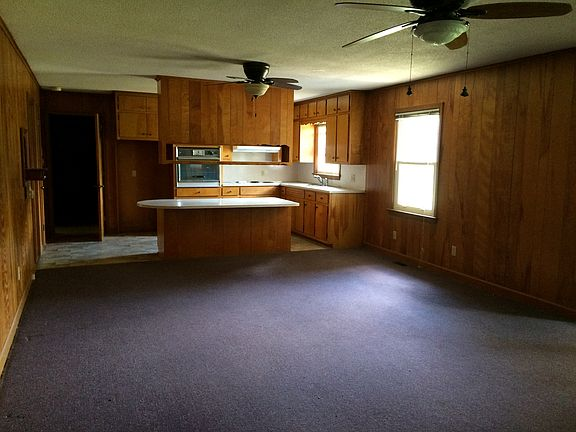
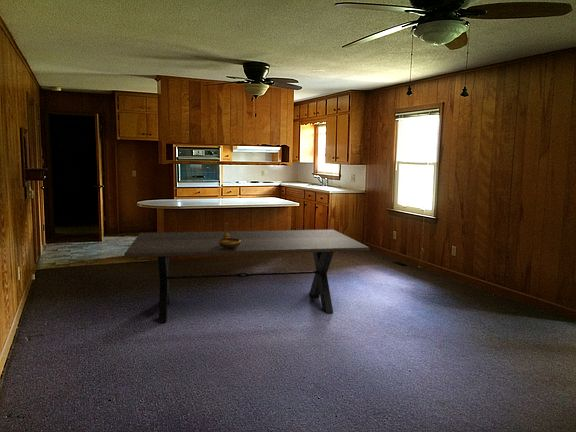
+ dining table (246, 273)
+ decorative bowl (228, 235)
